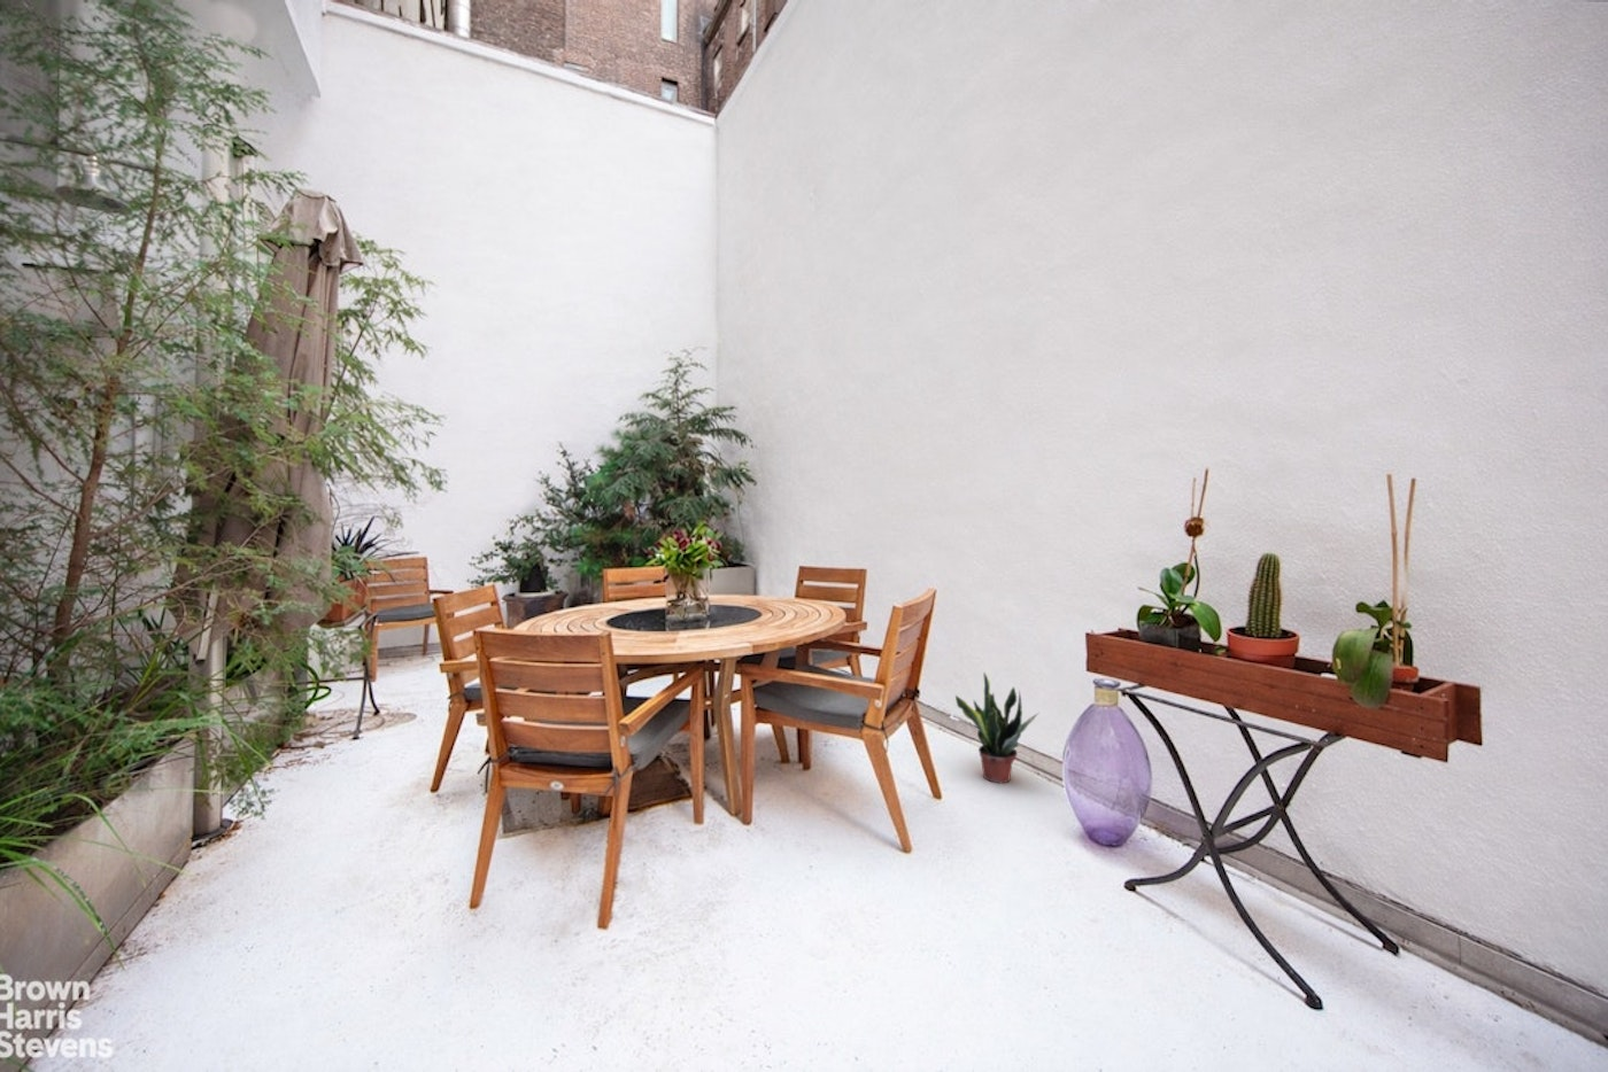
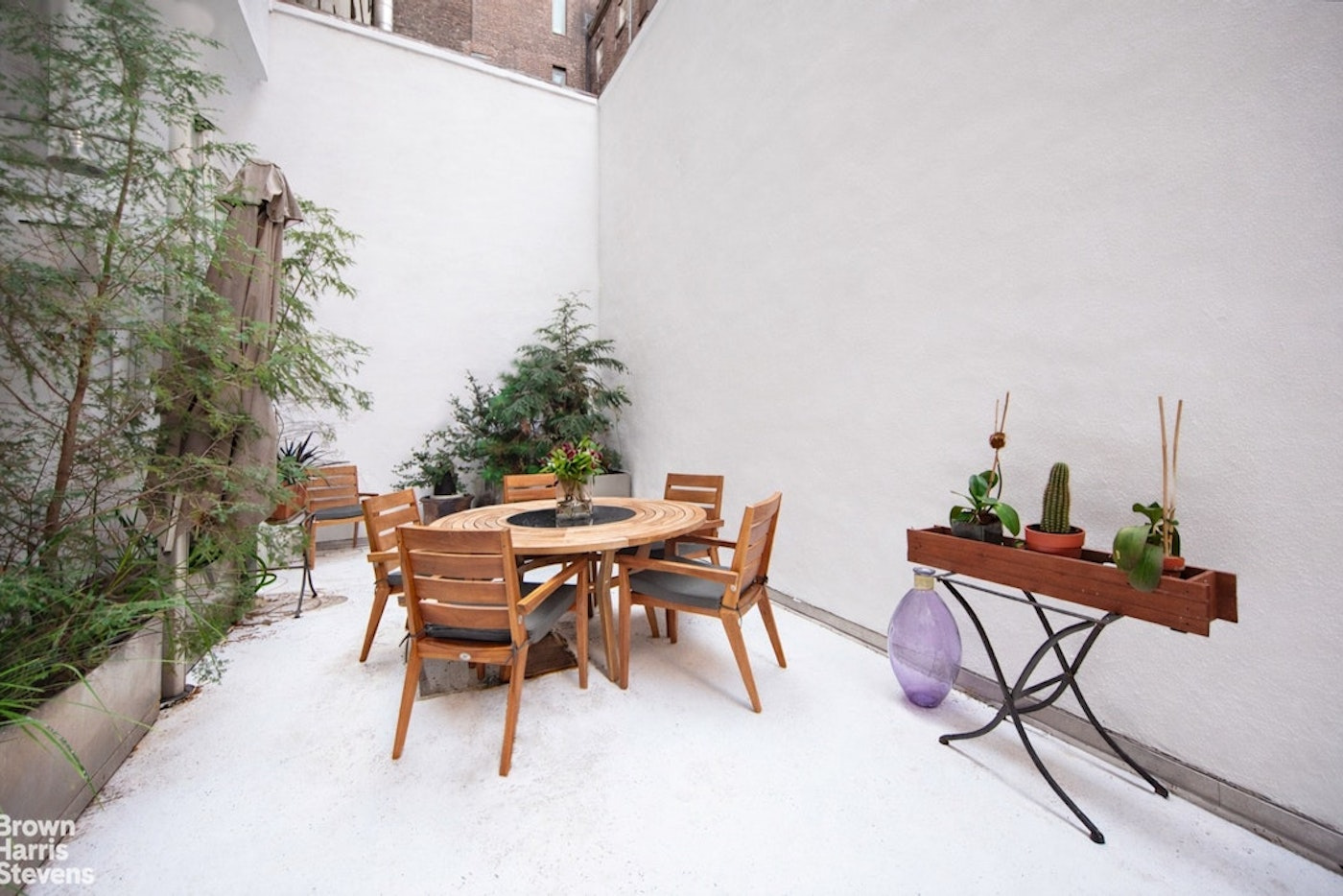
- potted plant (994, 729)
